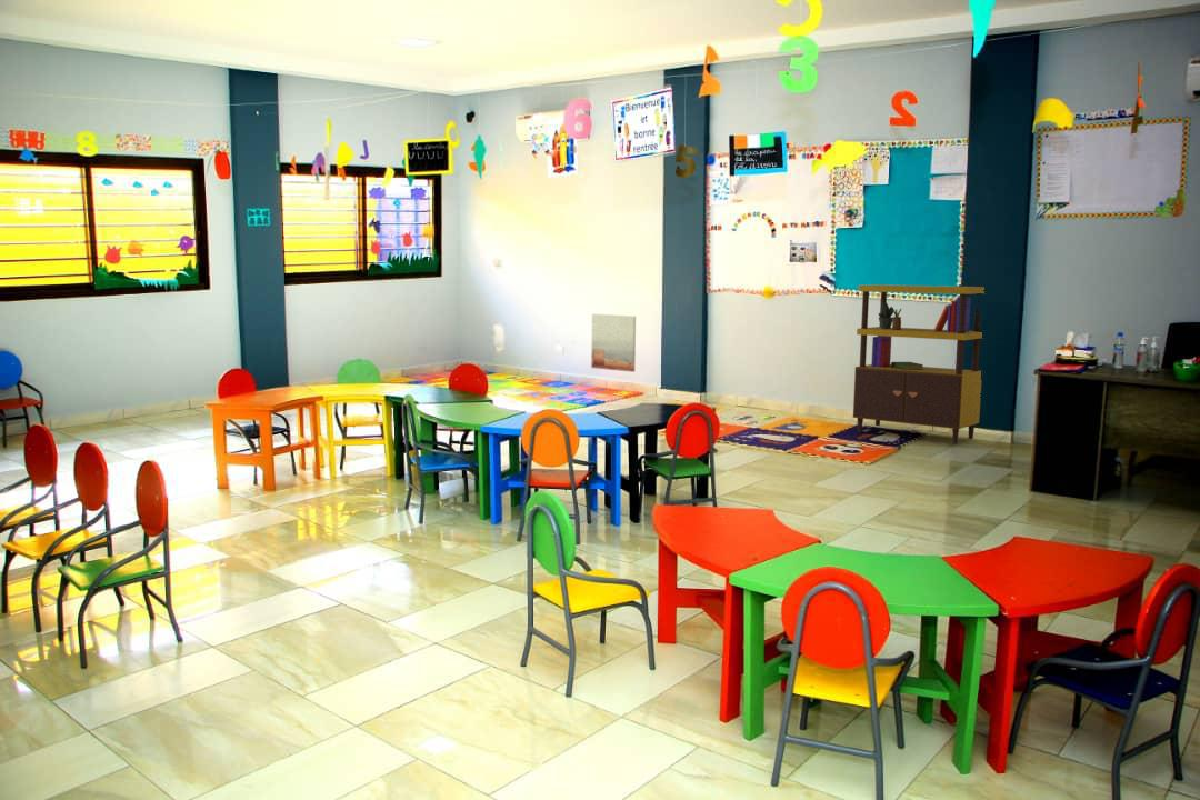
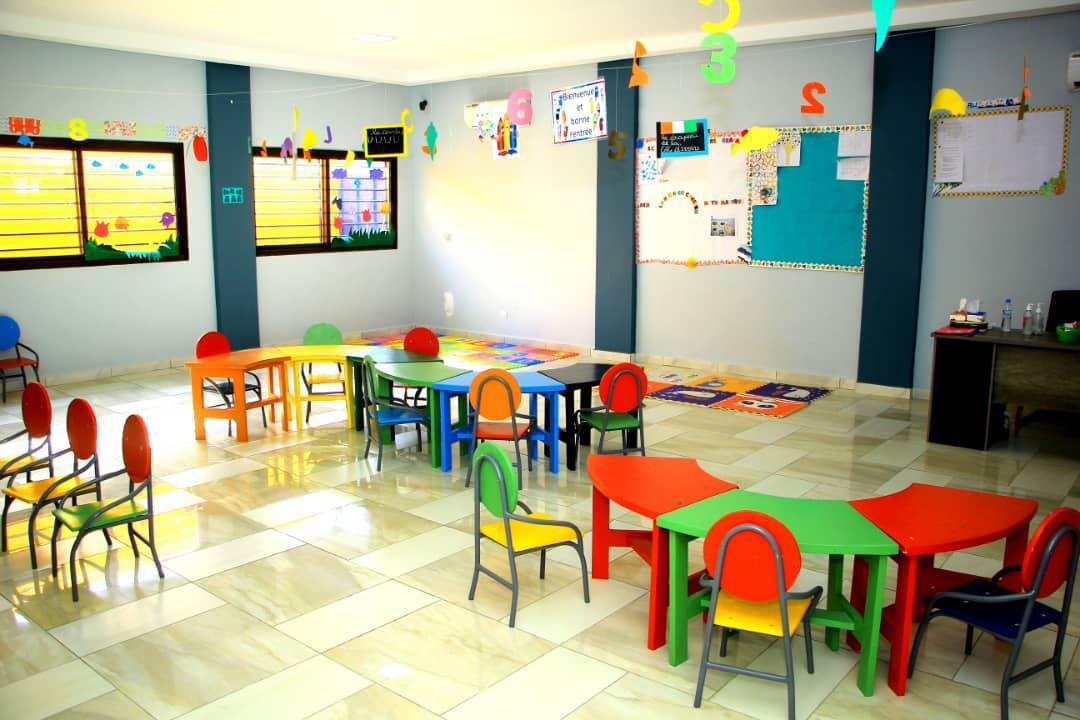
- bookcase (918, 363)
- wall art (612, 342)
